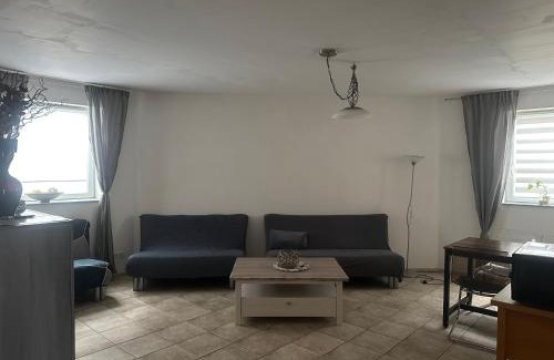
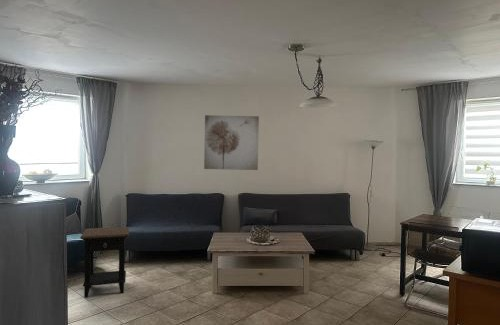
+ wall art (231, 142)
+ side table (105, 250)
